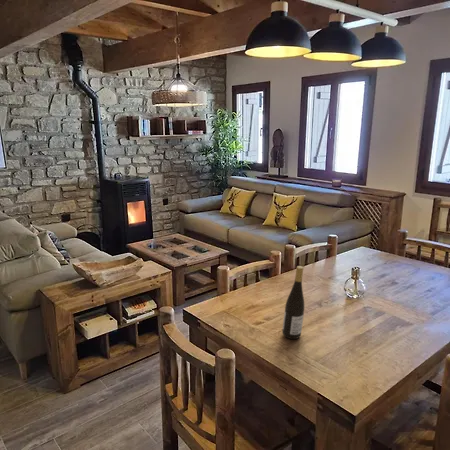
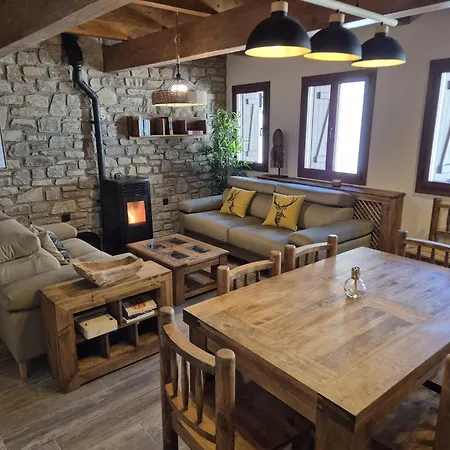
- wine bottle (294, 301)
